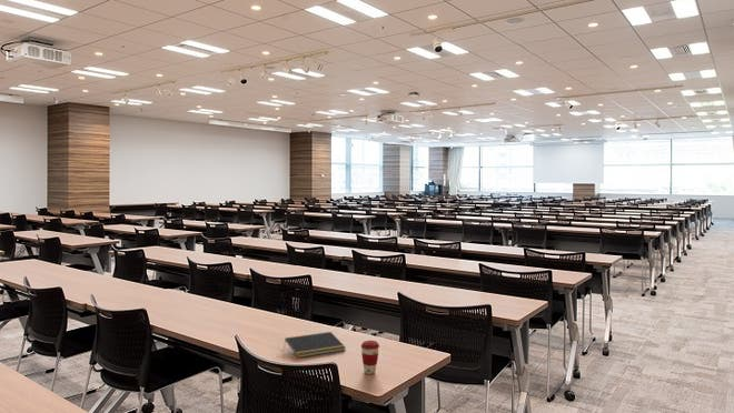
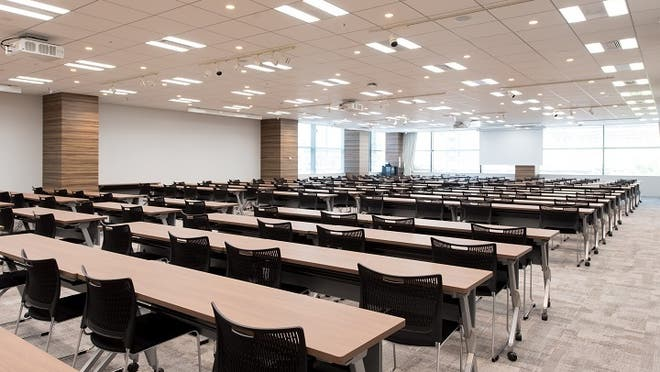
- notepad (315, 343)
- coffee cup (369, 356)
